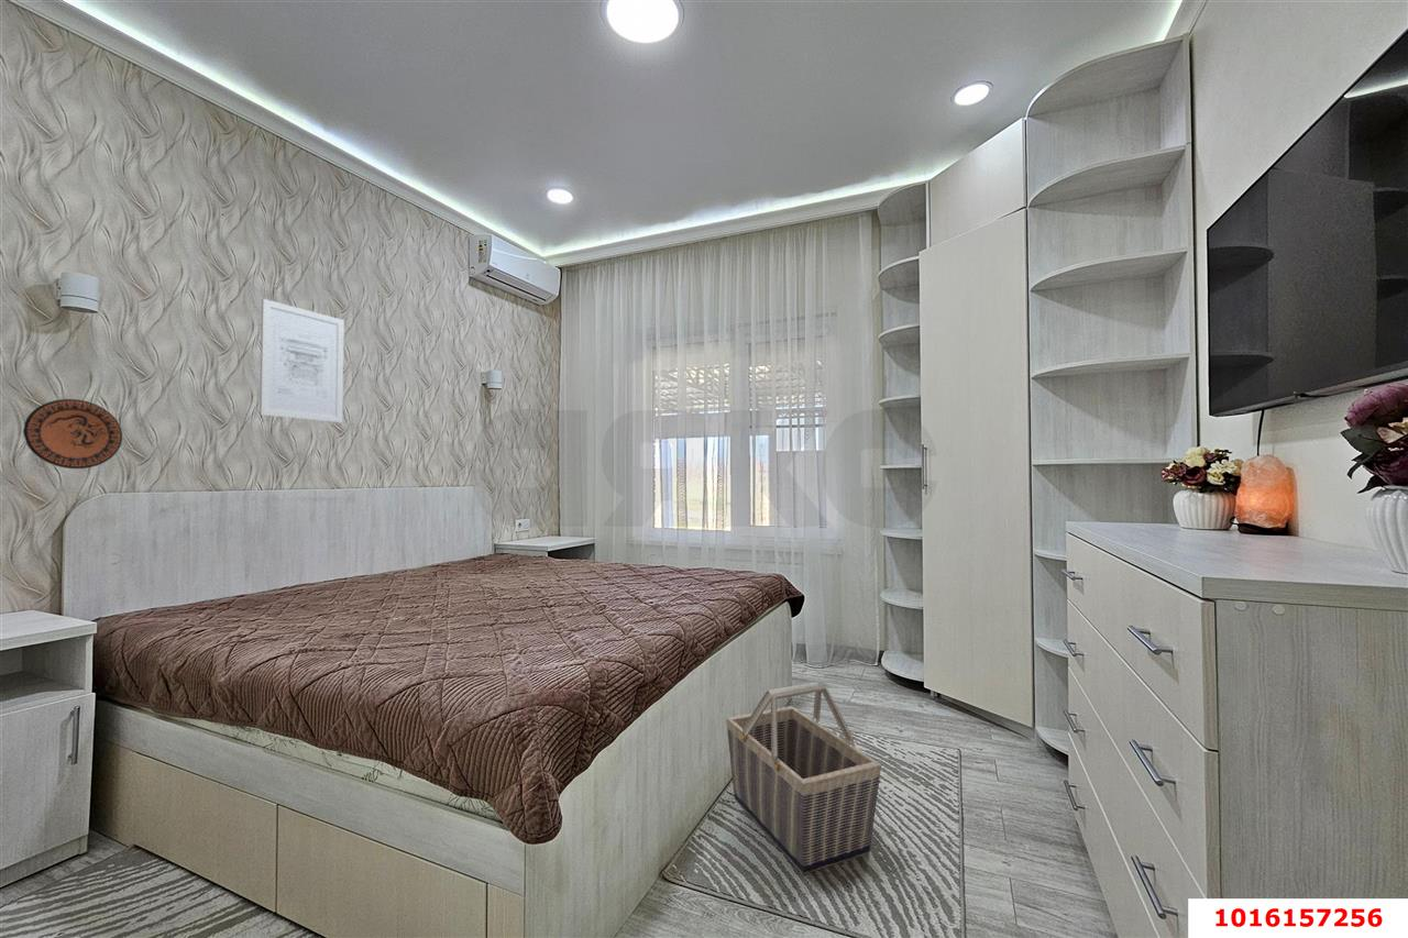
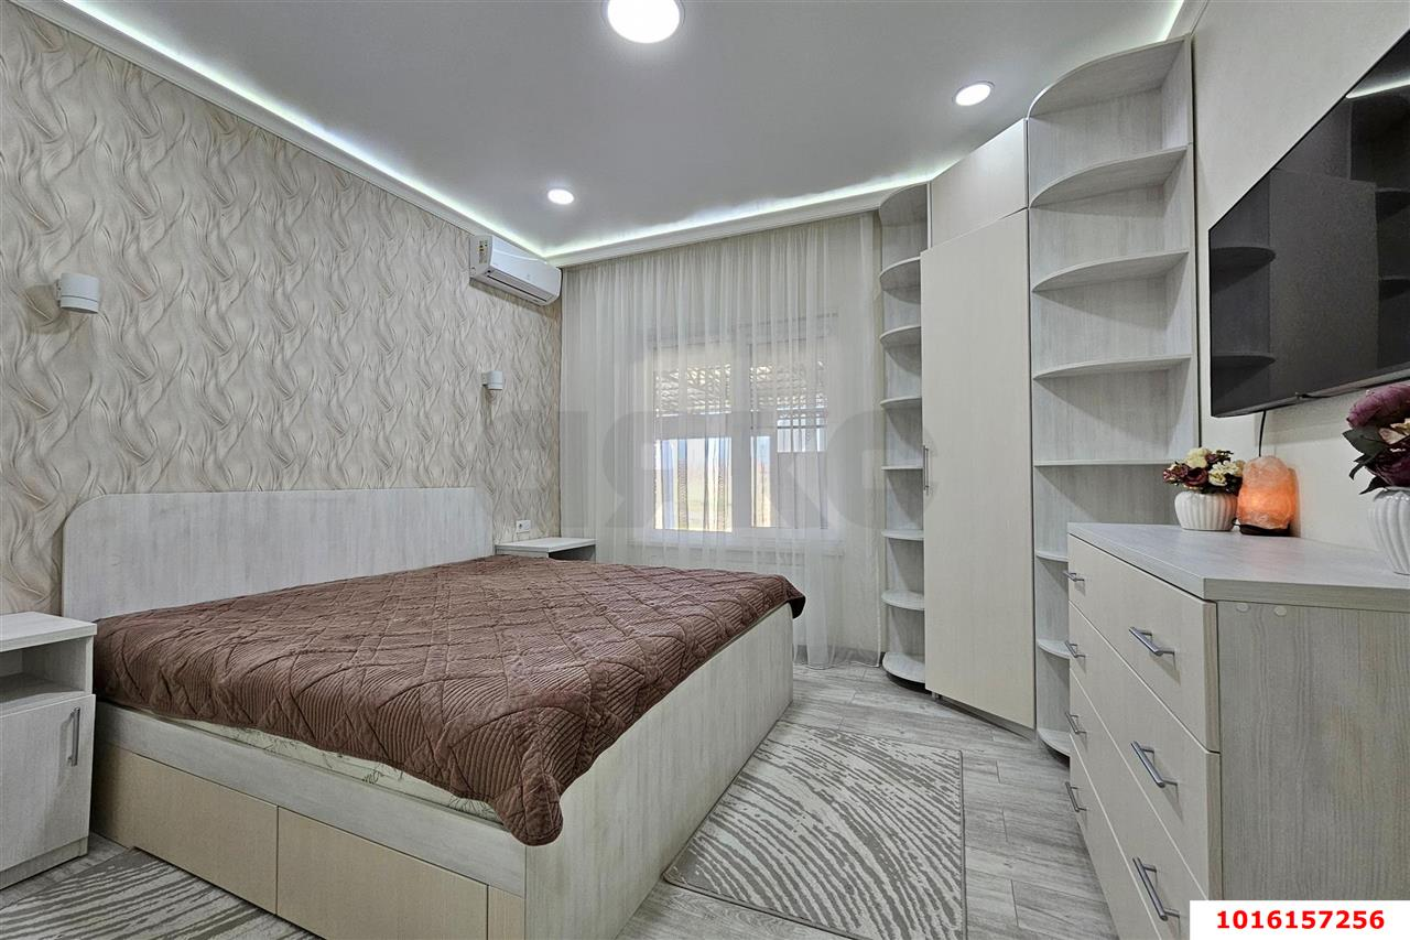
- decorative plate (75, 433)
- basket (796, 755)
- wall art (304, 364)
